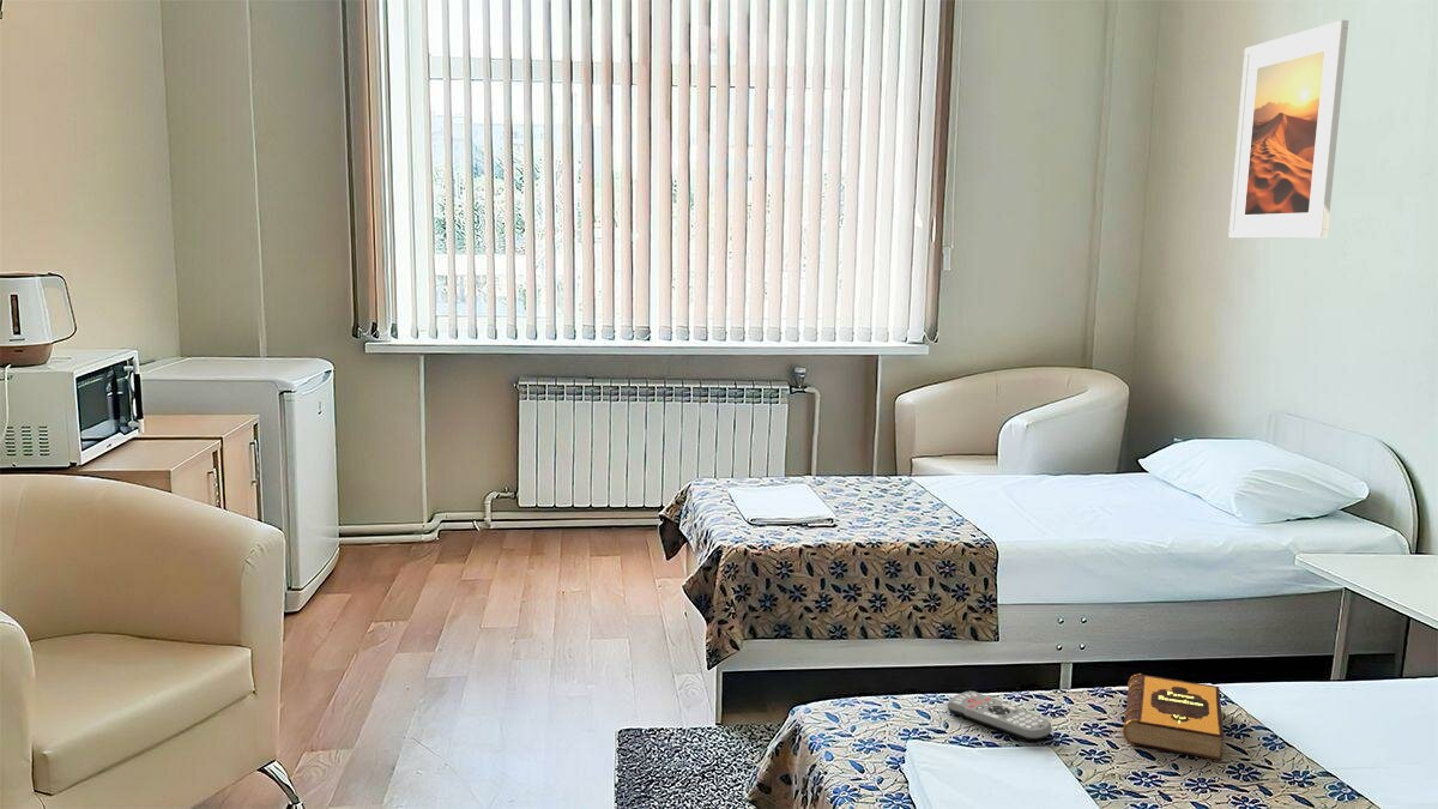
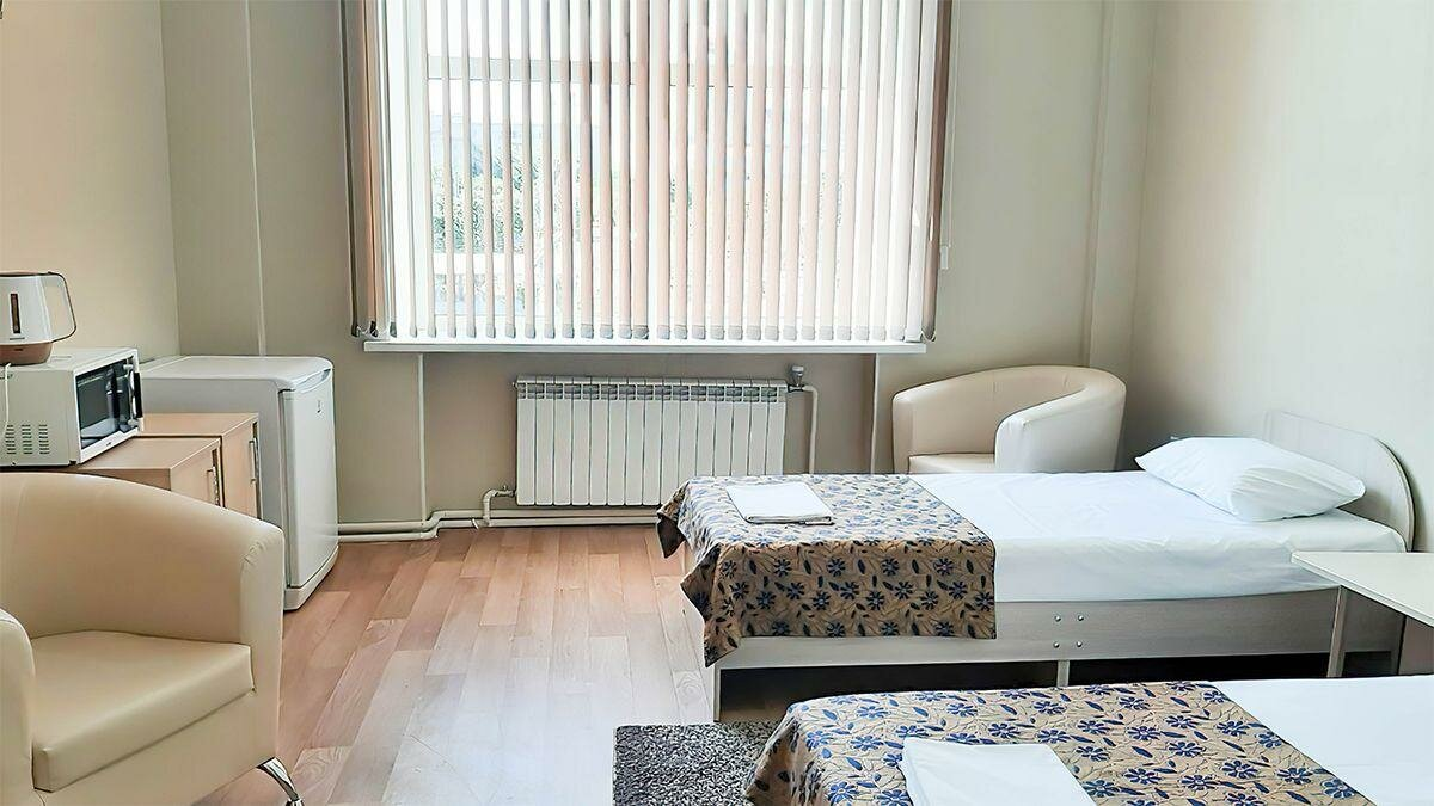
- hardback book (1172, 713)
- remote control (999, 716)
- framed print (1283, 137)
